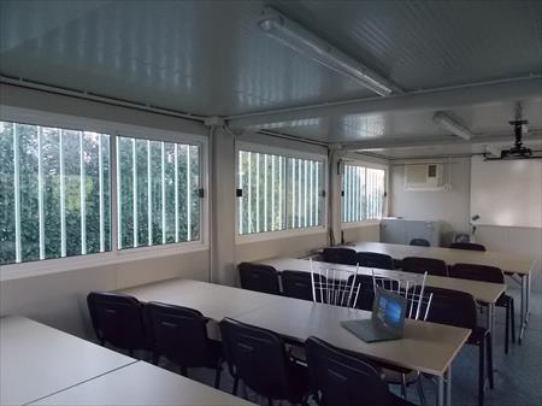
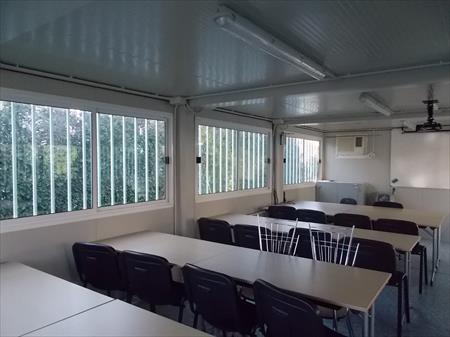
- laptop (372, 311)
